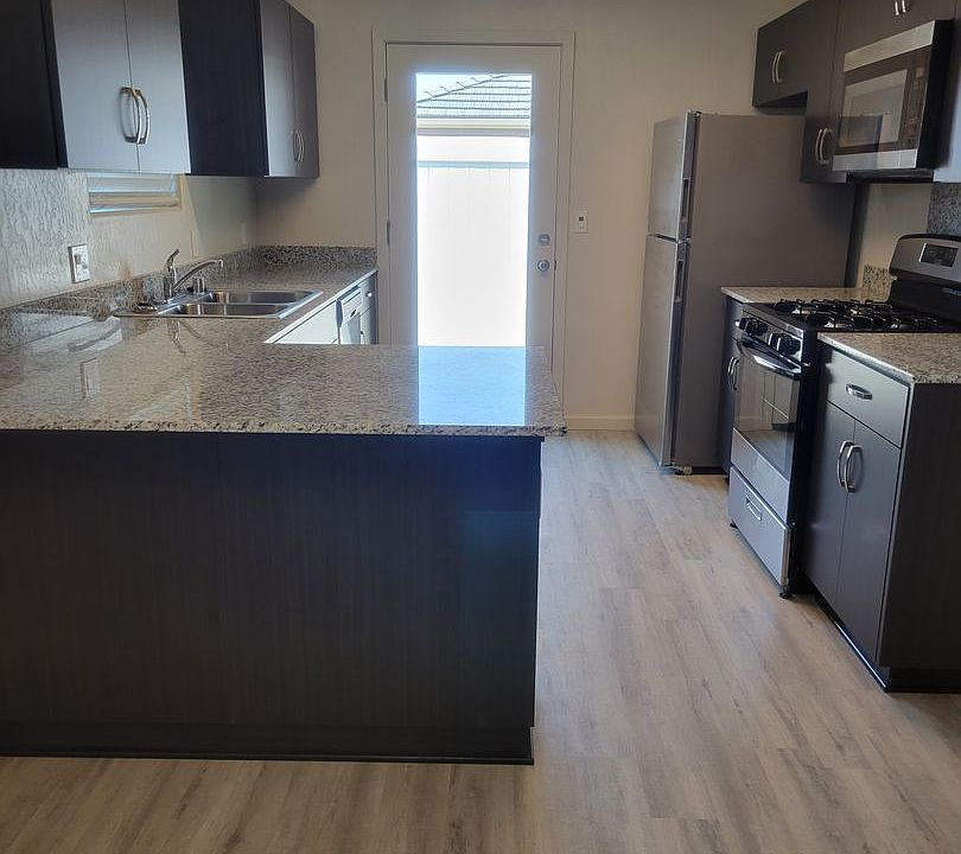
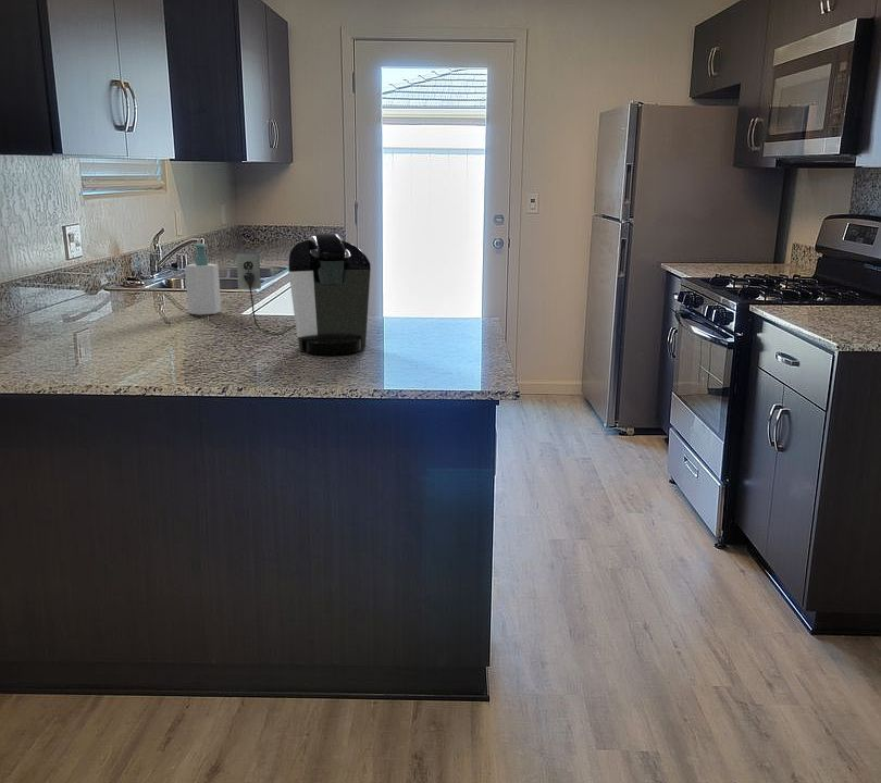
+ coffee maker (306, 291)
+ soap bottle (202, 278)
